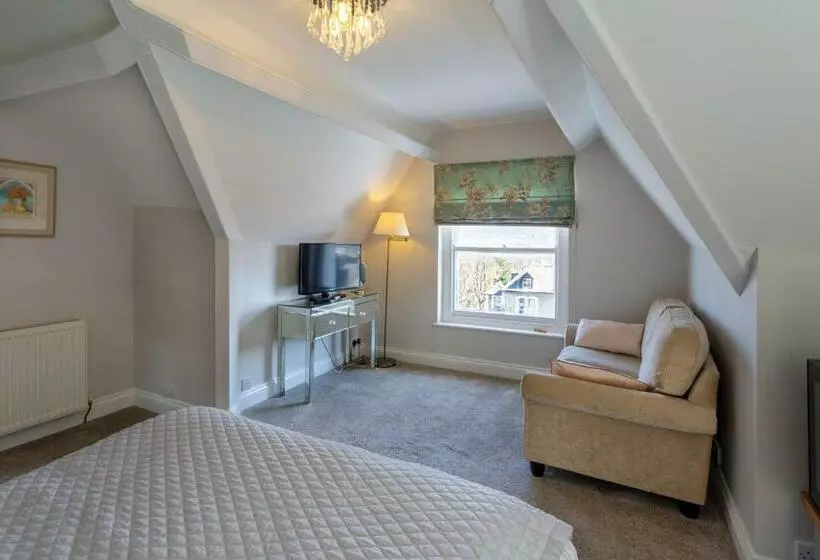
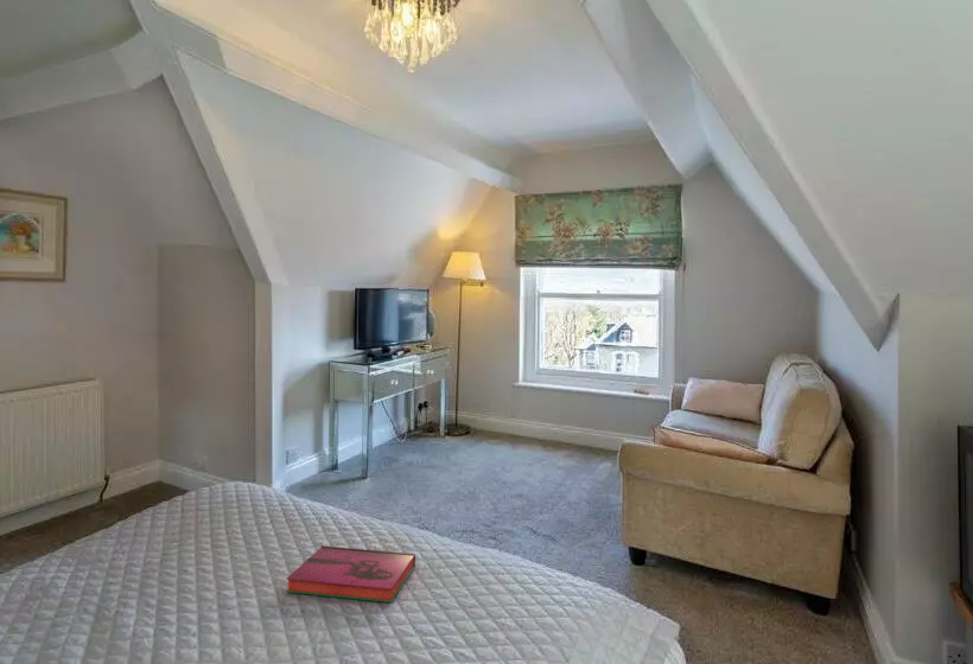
+ hardback book (354, 572)
